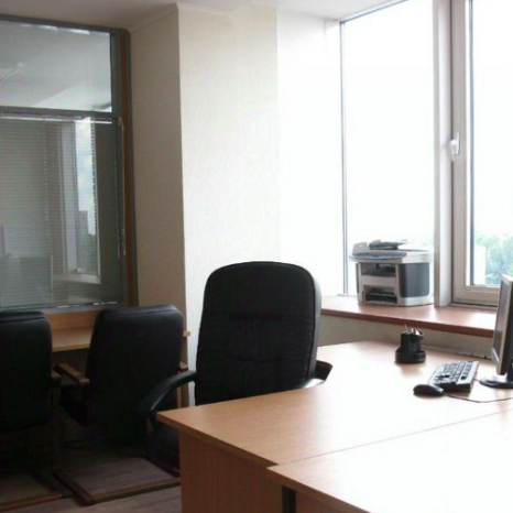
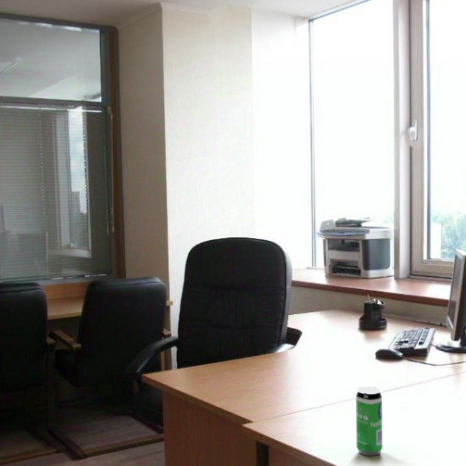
+ beverage can (369, 420)
